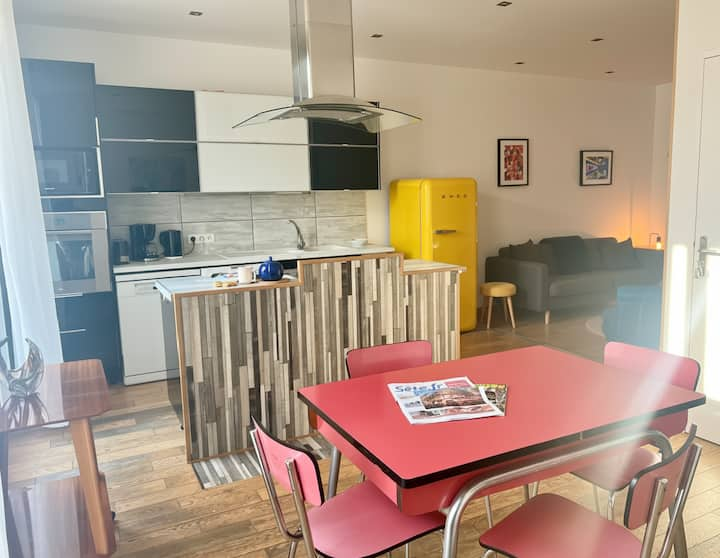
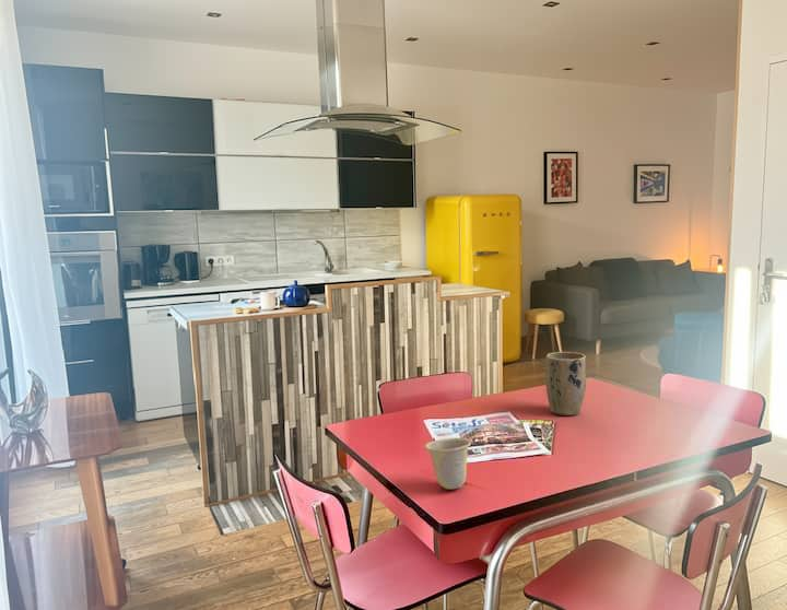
+ plant pot (565, 384)
+ cup (448, 462)
